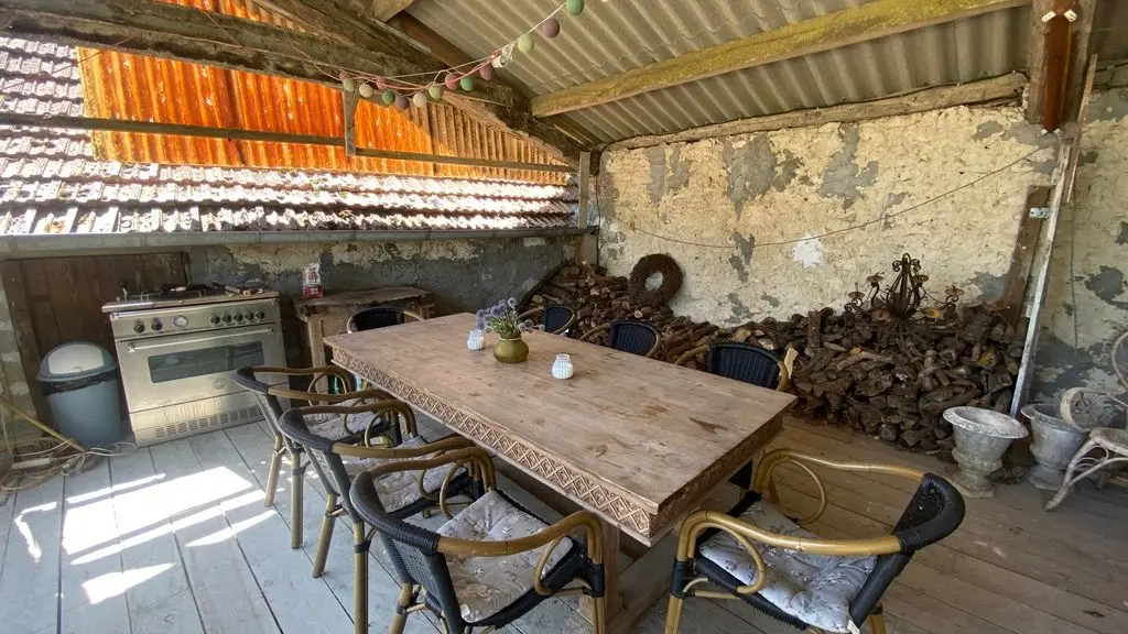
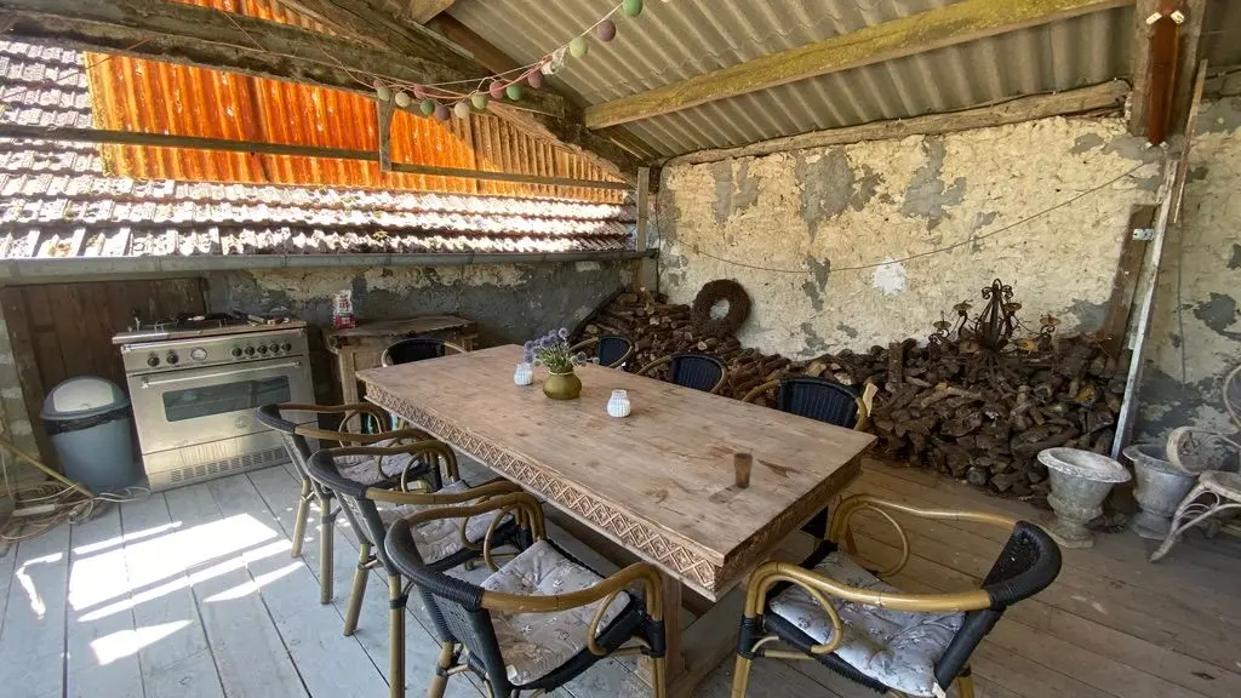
+ cup (743, 465)
